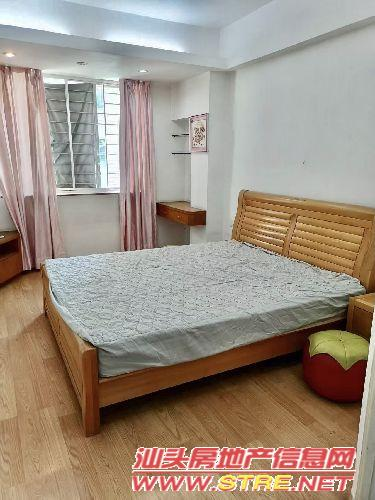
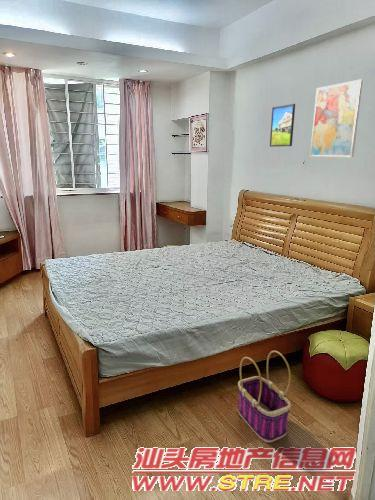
+ basket (263, 389)
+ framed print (281, 126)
+ wall art (334, 121)
